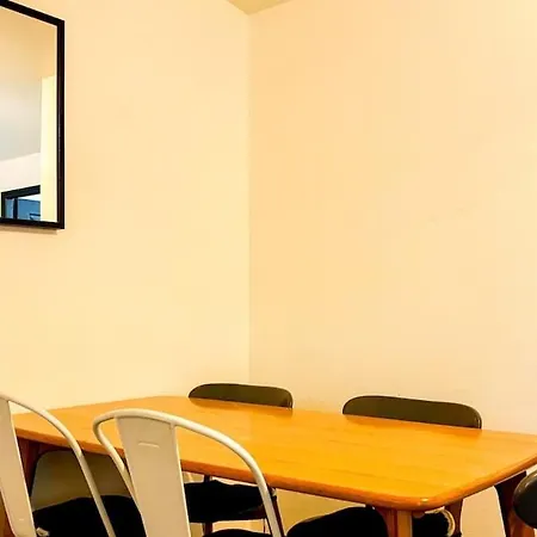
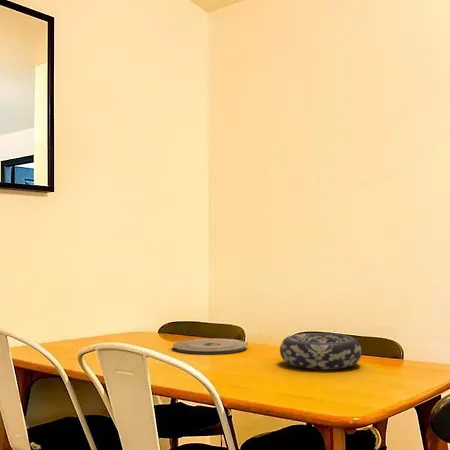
+ plate (210, 346)
+ decorative bowl (320, 351)
